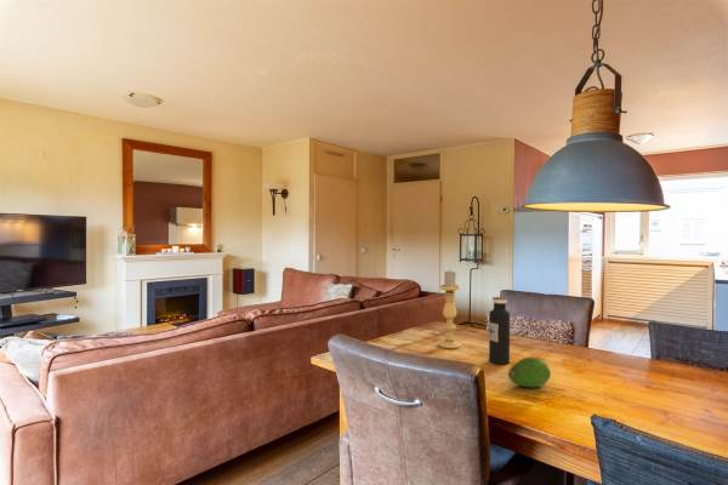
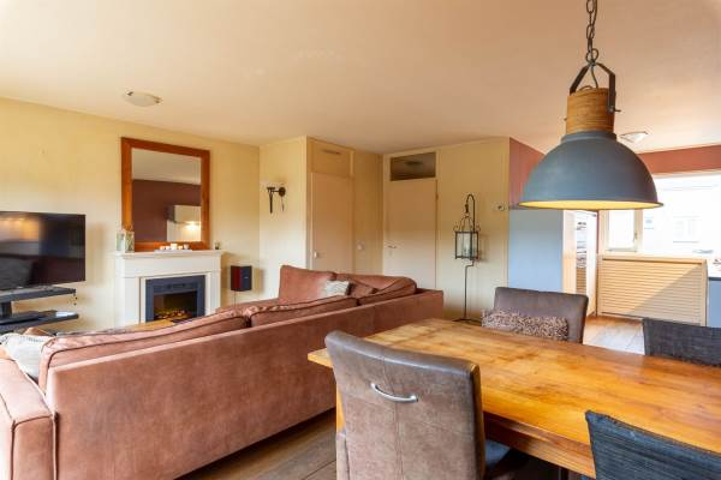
- fruit (528, 372)
- candle holder (449, 307)
- water bottle (499, 330)
